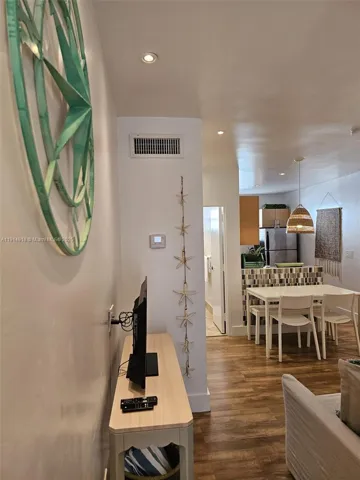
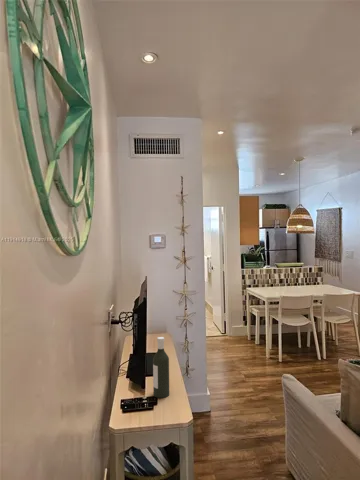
+ bottle (161, 366)
